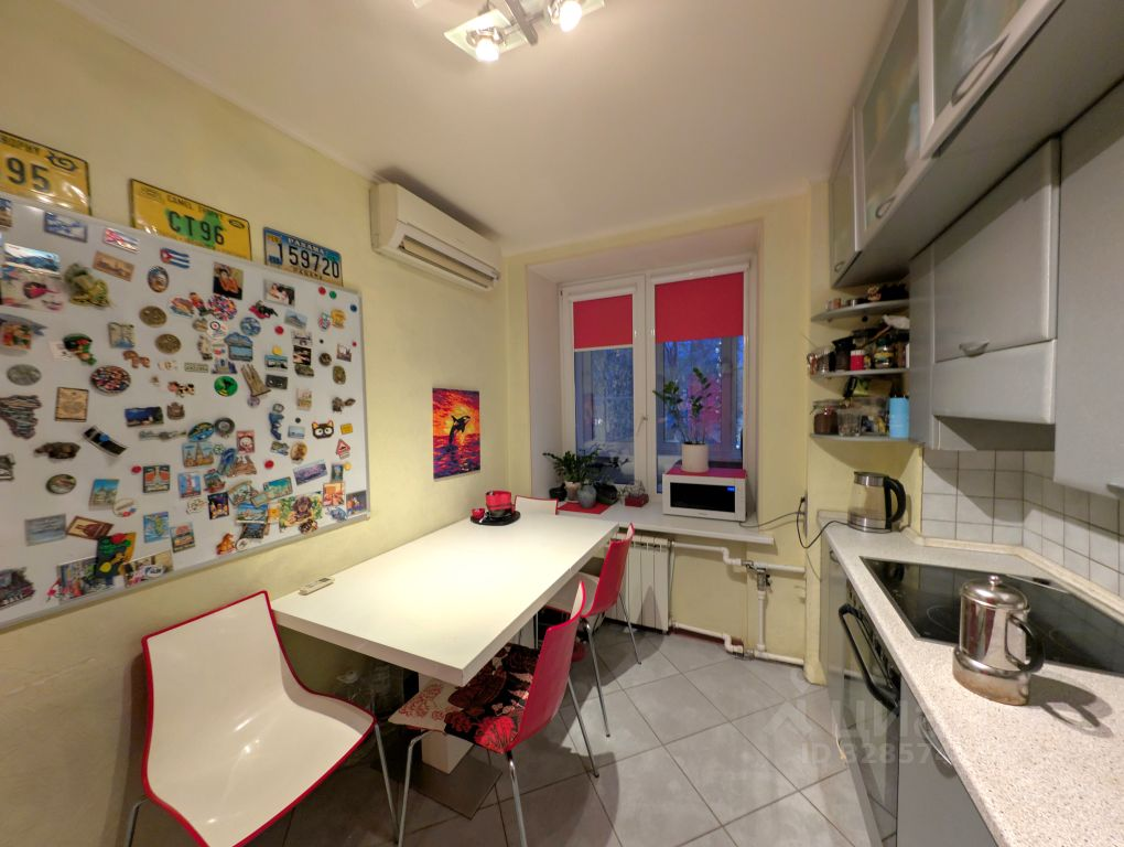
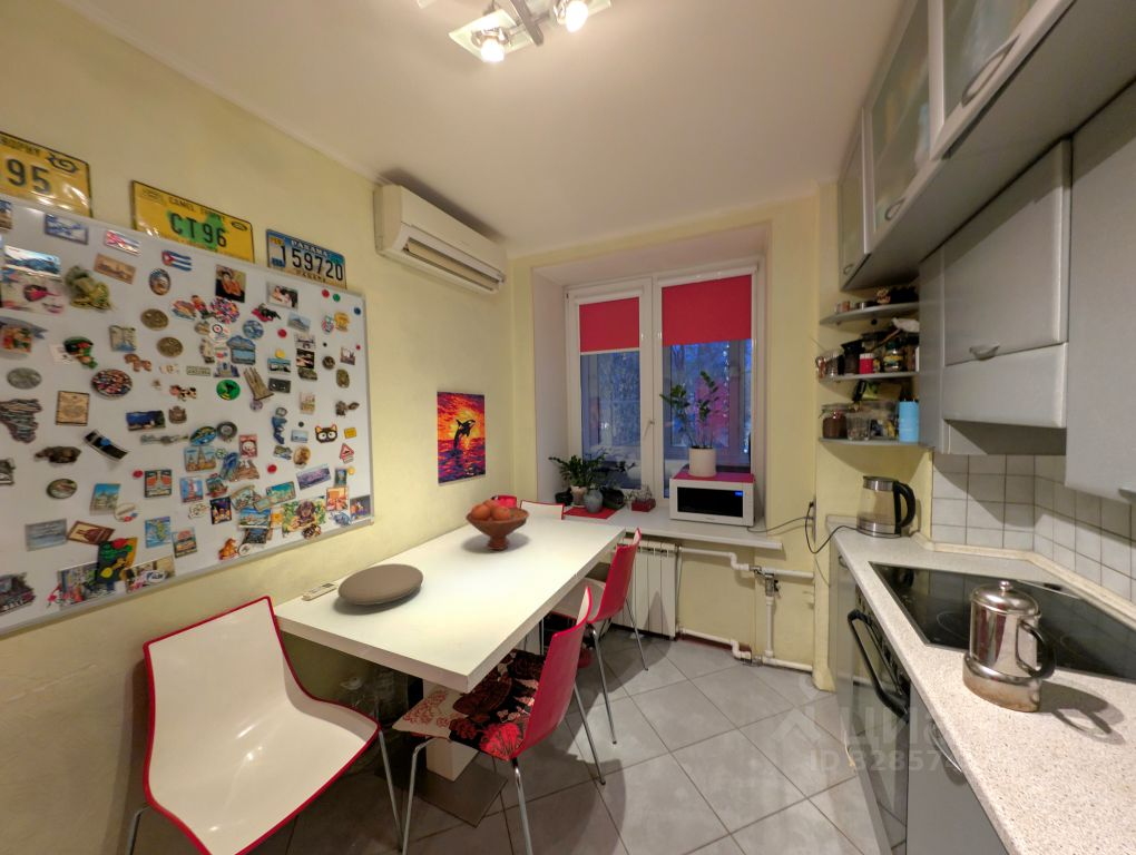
+ fruit bowl (498, 523)
+ plate (382, 582)
